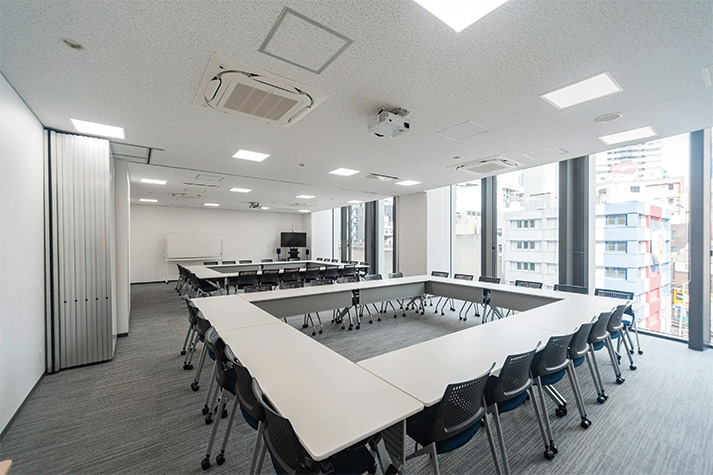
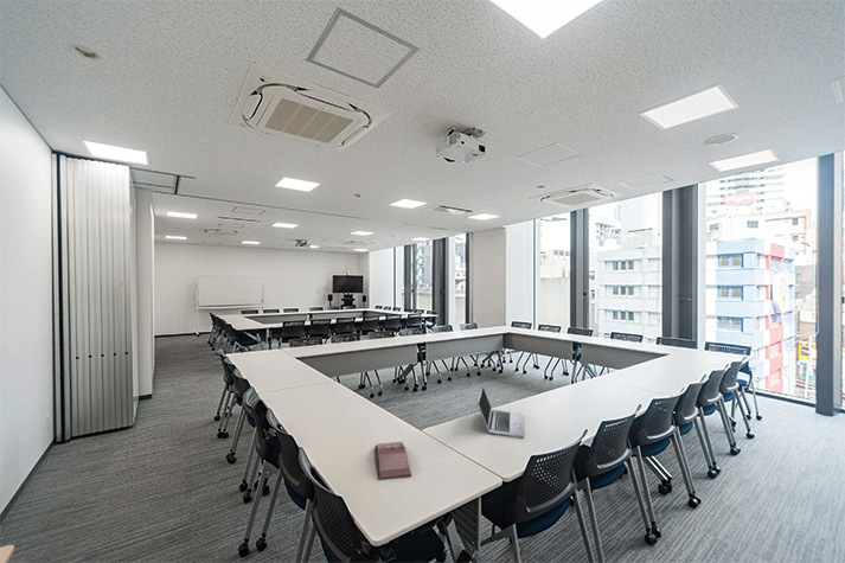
+ hardback book (391, 455)
+ laptop (500, 410)
